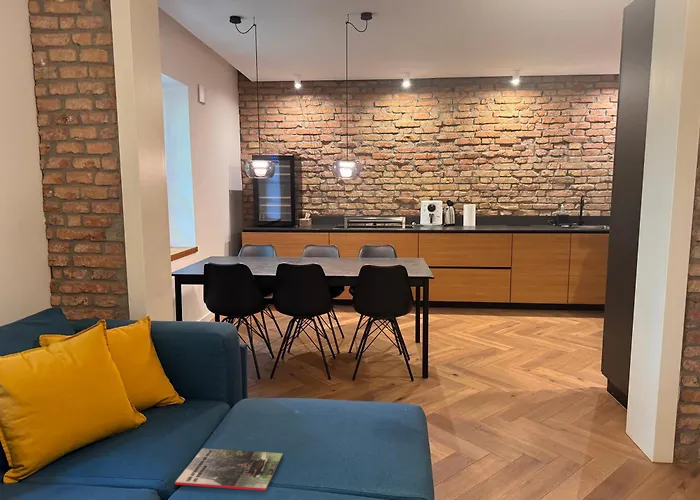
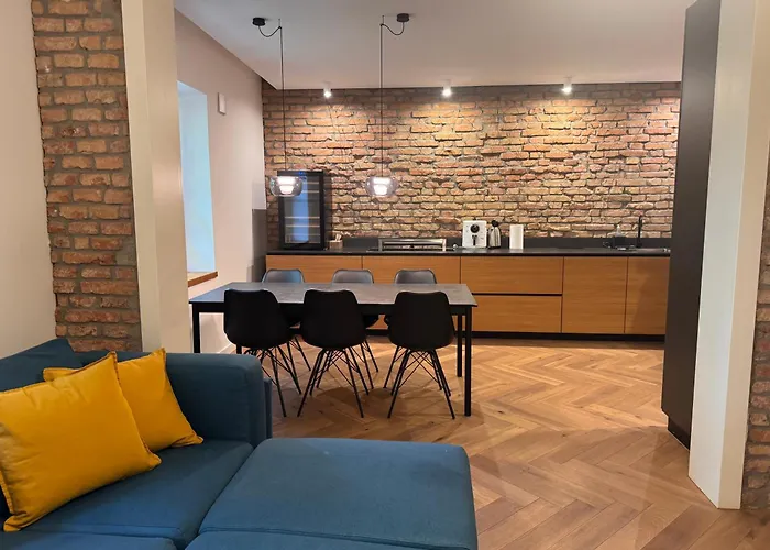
- magazine (231, 467)
